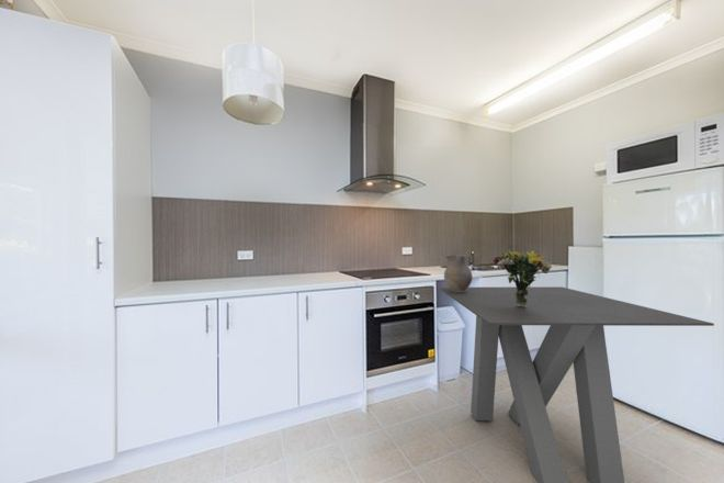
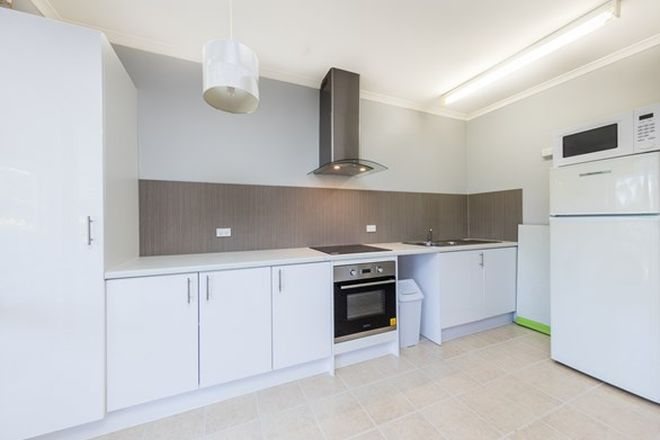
- ceramic pitcher (457, 272)
- bouquet (521, 278)
- dining table (536, 372)
